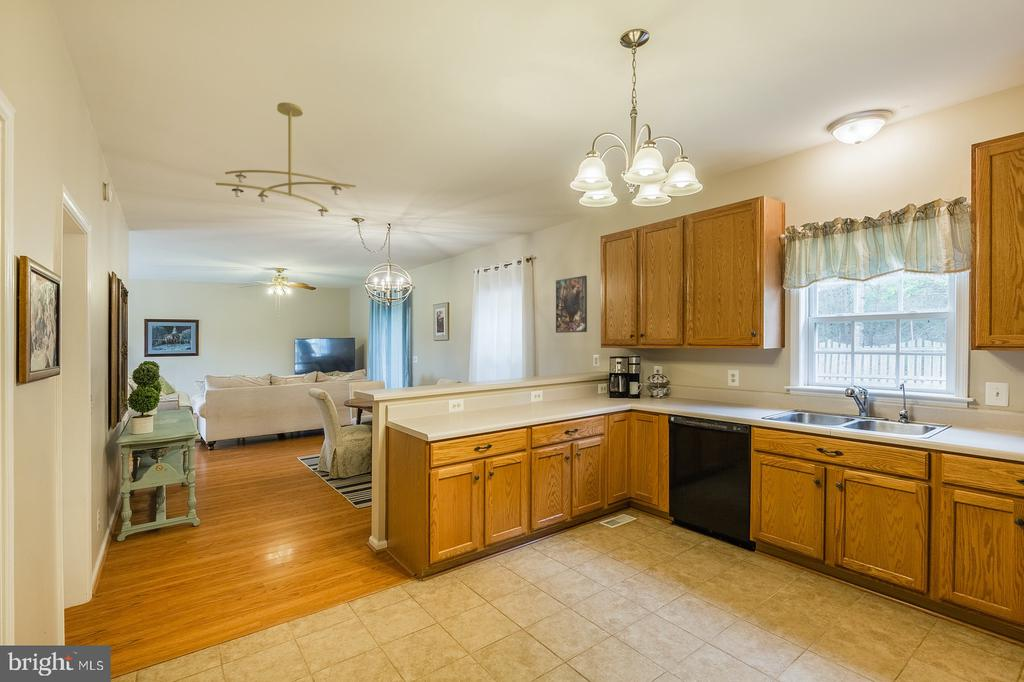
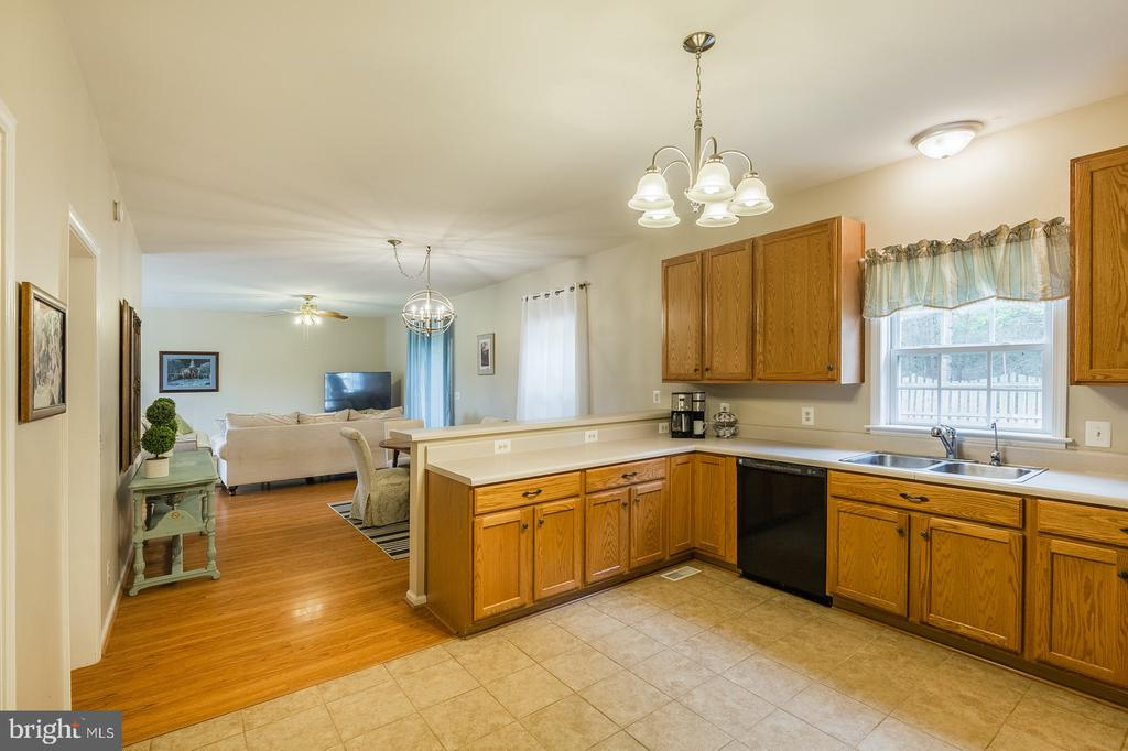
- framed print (570, 305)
- ceiling light fixture (288, 161)
